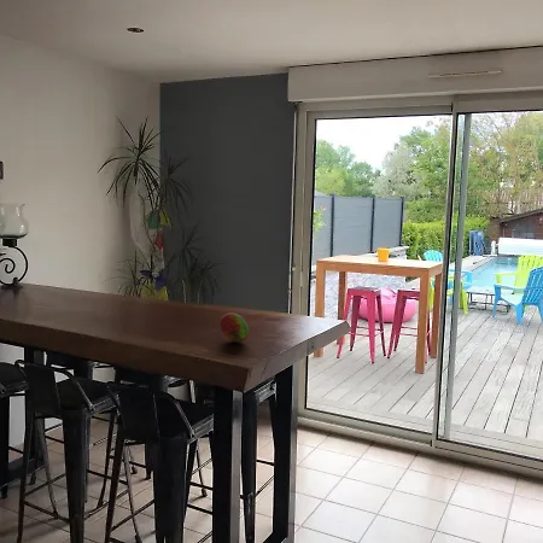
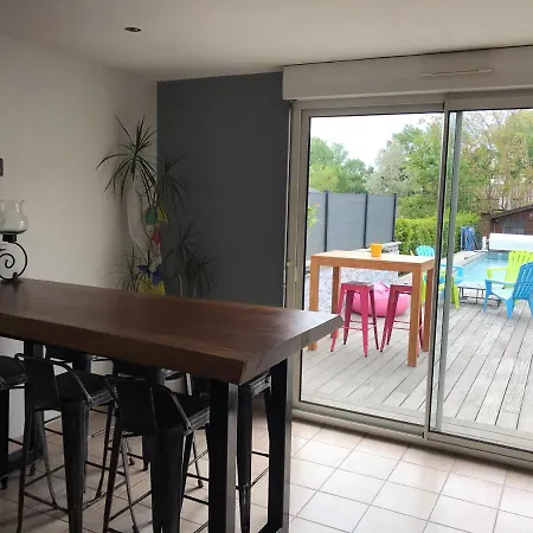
- fruit (234, 327)
